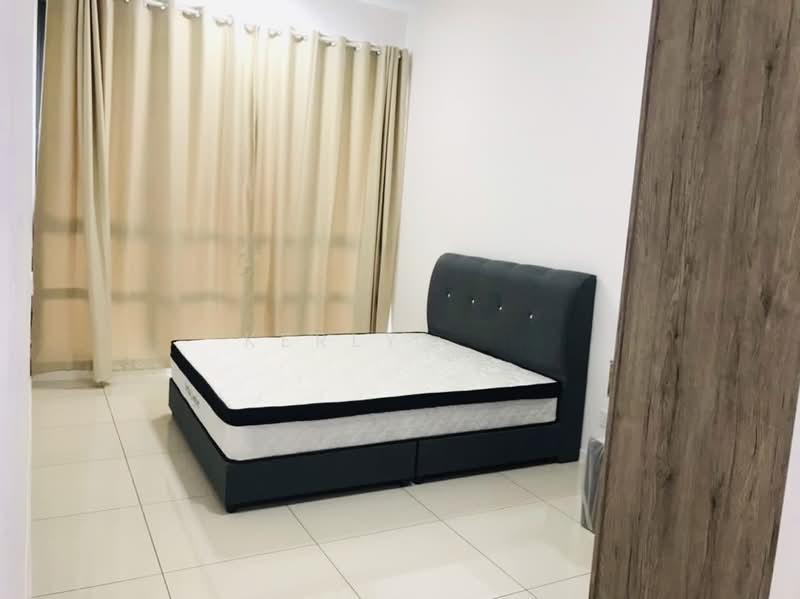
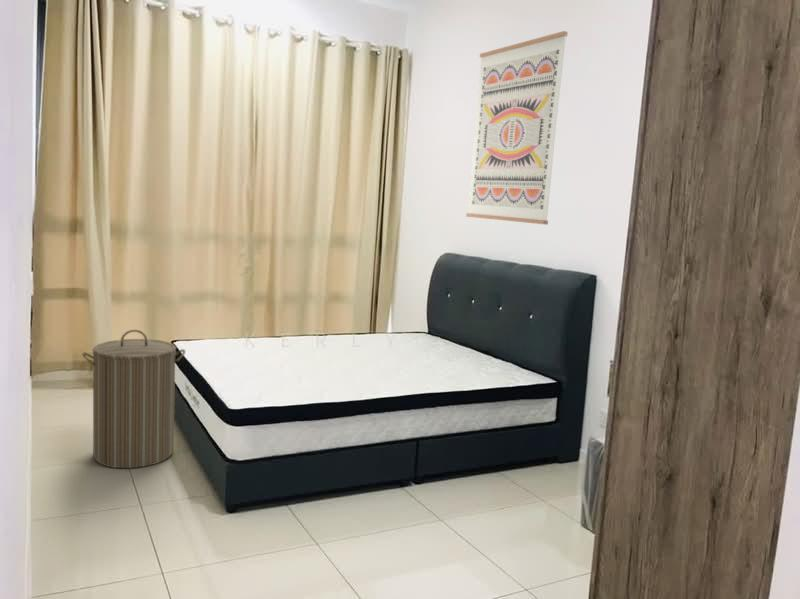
+ laundry hamper (135, 392)
+ wall art (511, 133)
